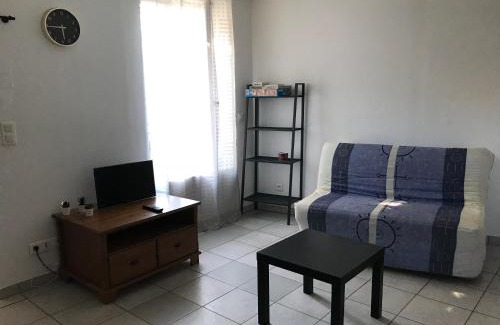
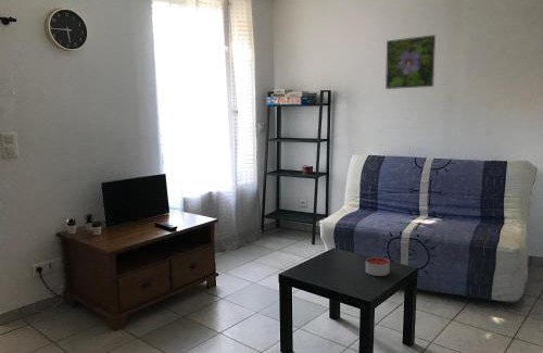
+ candle (377, 265)
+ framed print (409, 63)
